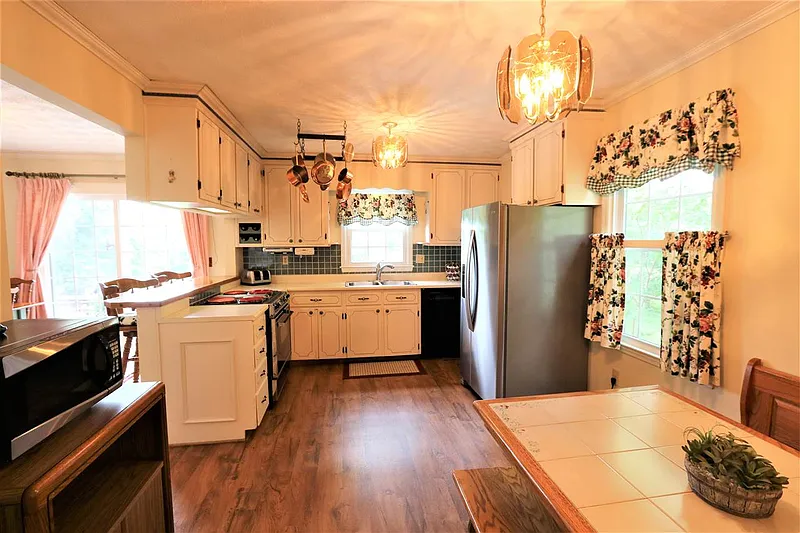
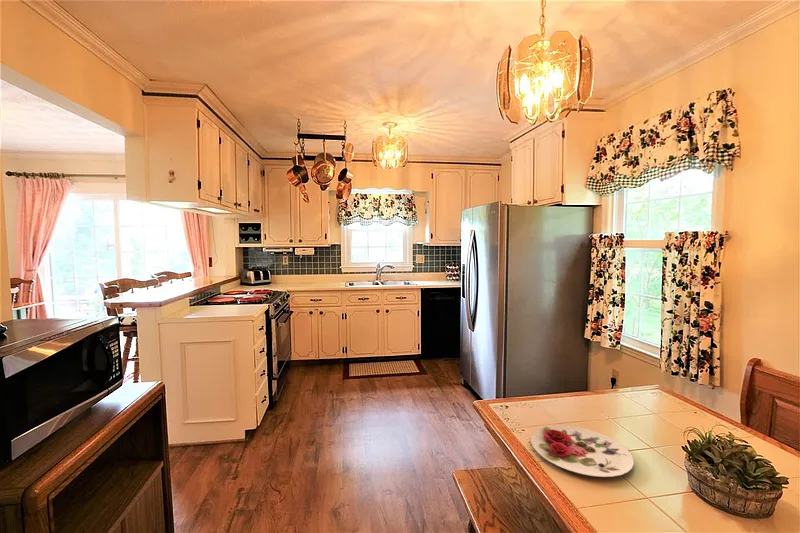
+ plate (579, 447)
